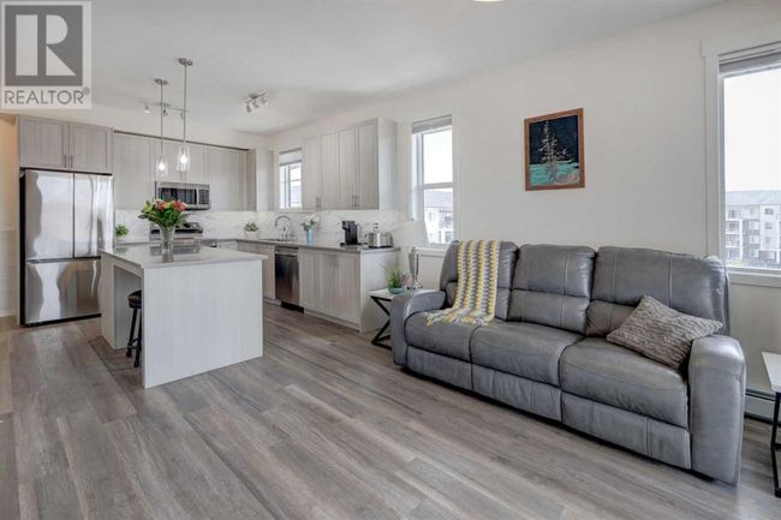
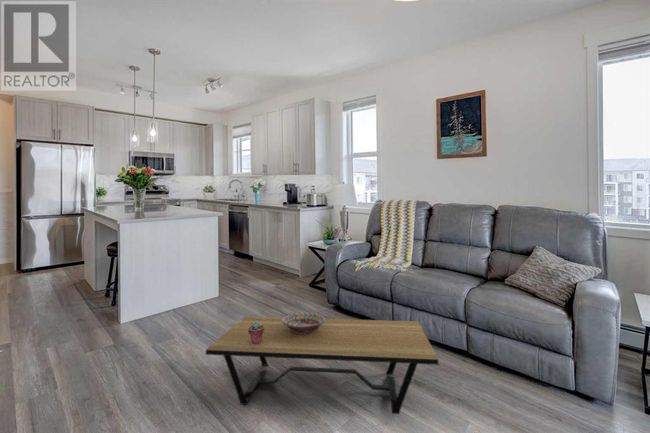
+ potted succulent (256, 332)
+ decorative bowl (303, 325)
+ coffee table (324, 359)
